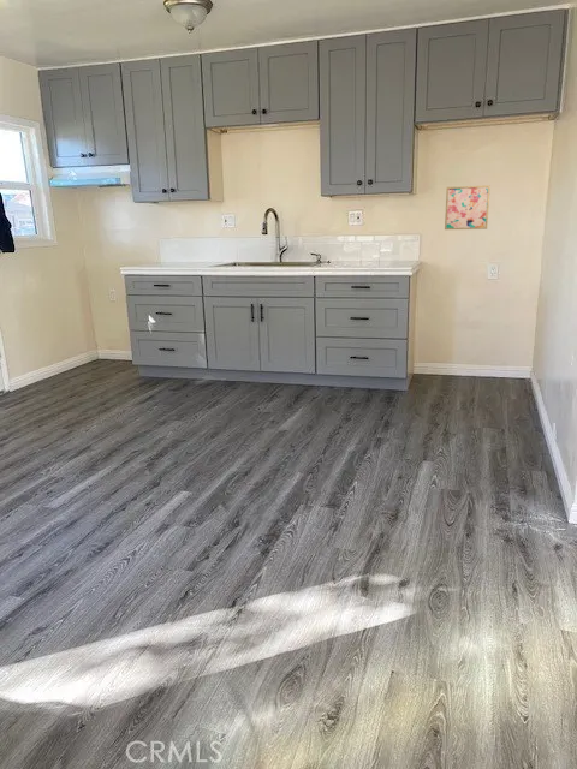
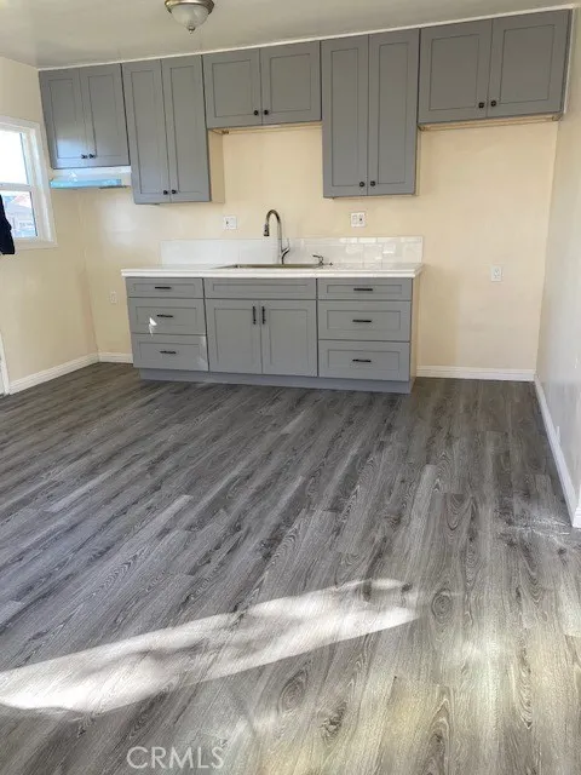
- wall art (466, 208)
